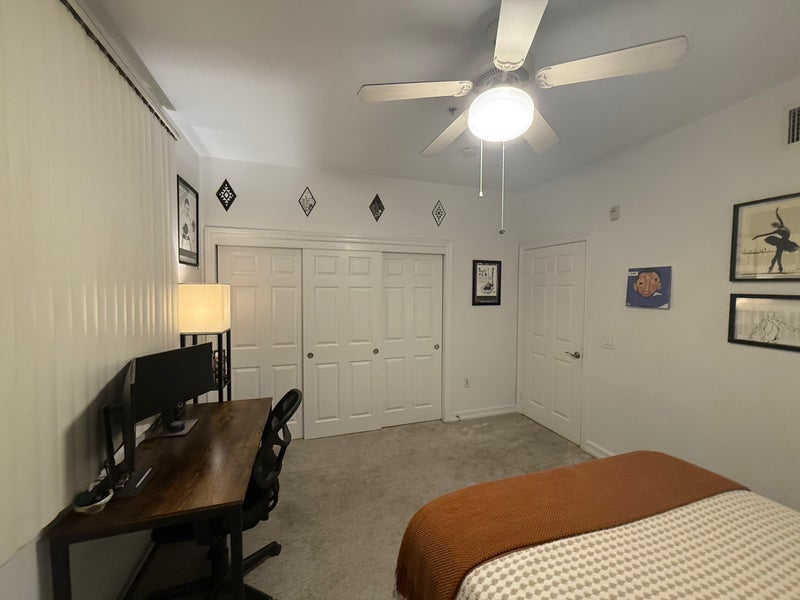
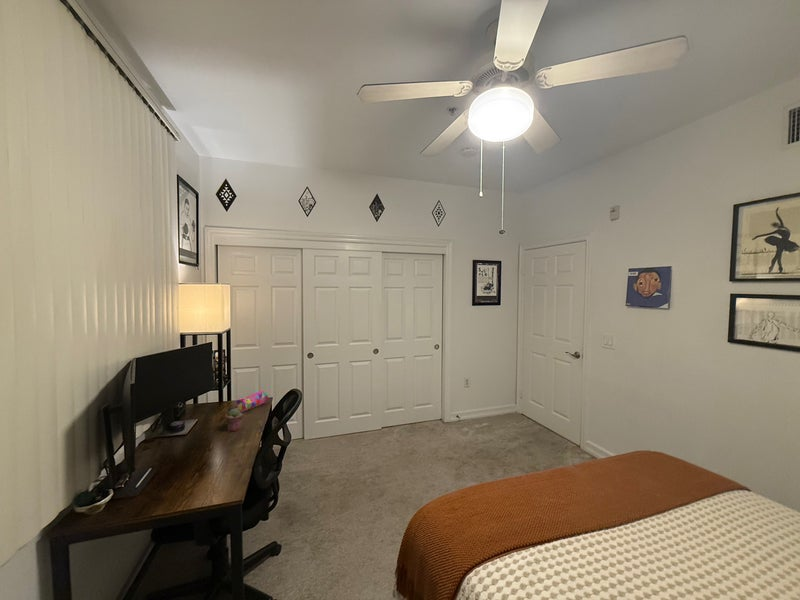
+ pencil case (252, 400)
+ potted succulent (234, 418)
